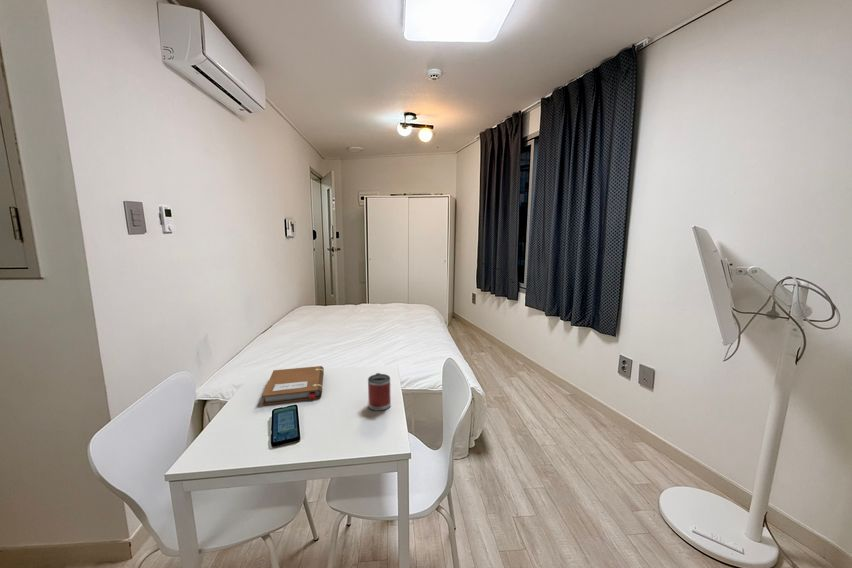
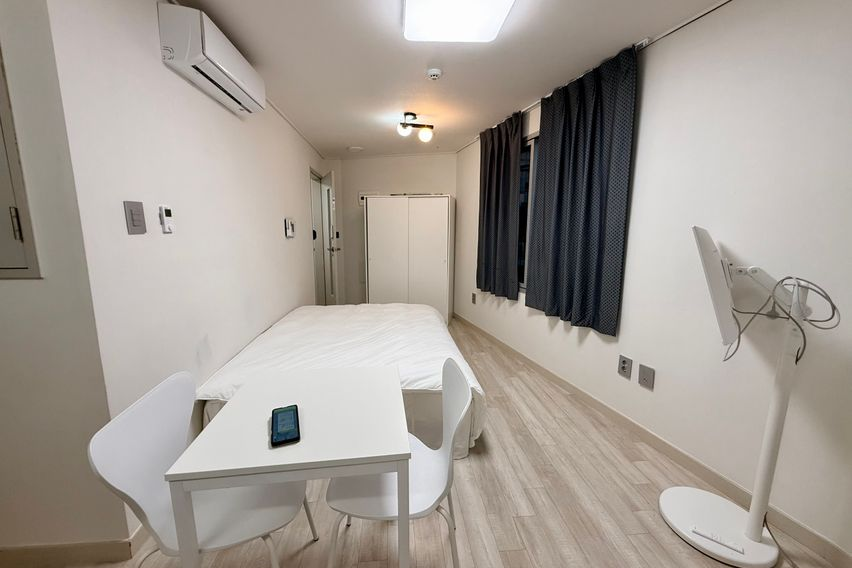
- mug (379, 389)
- notebook (296, 384)
